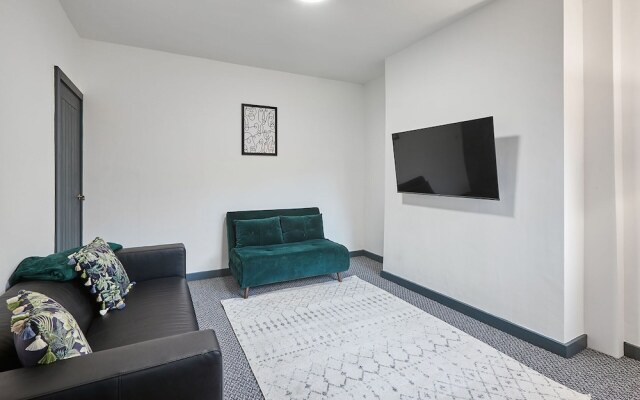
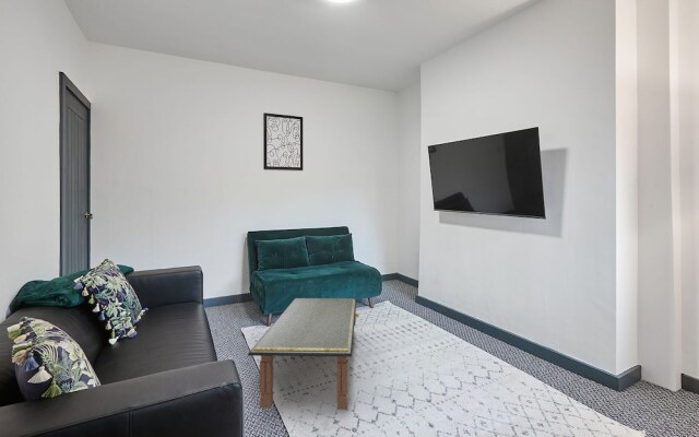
+ coffee table (317, 342)
